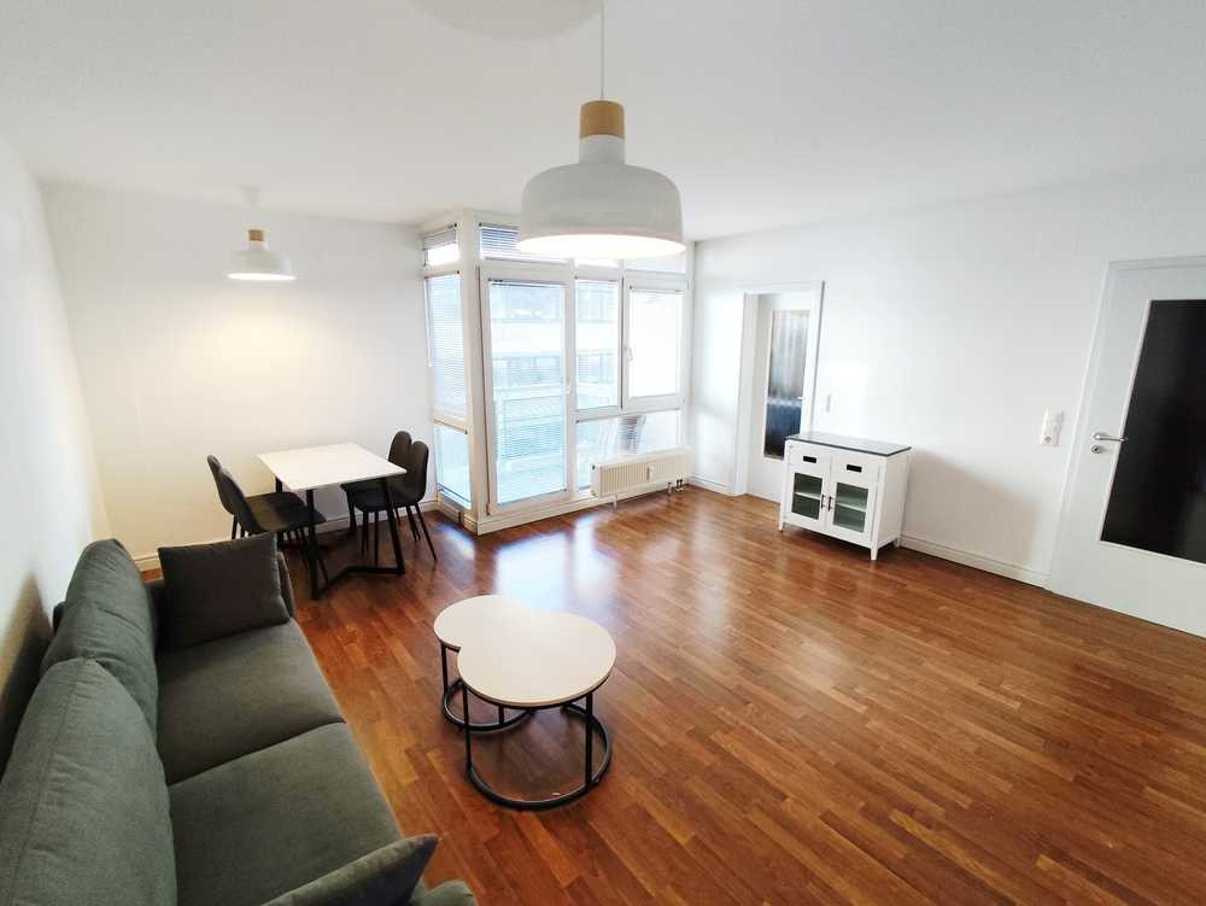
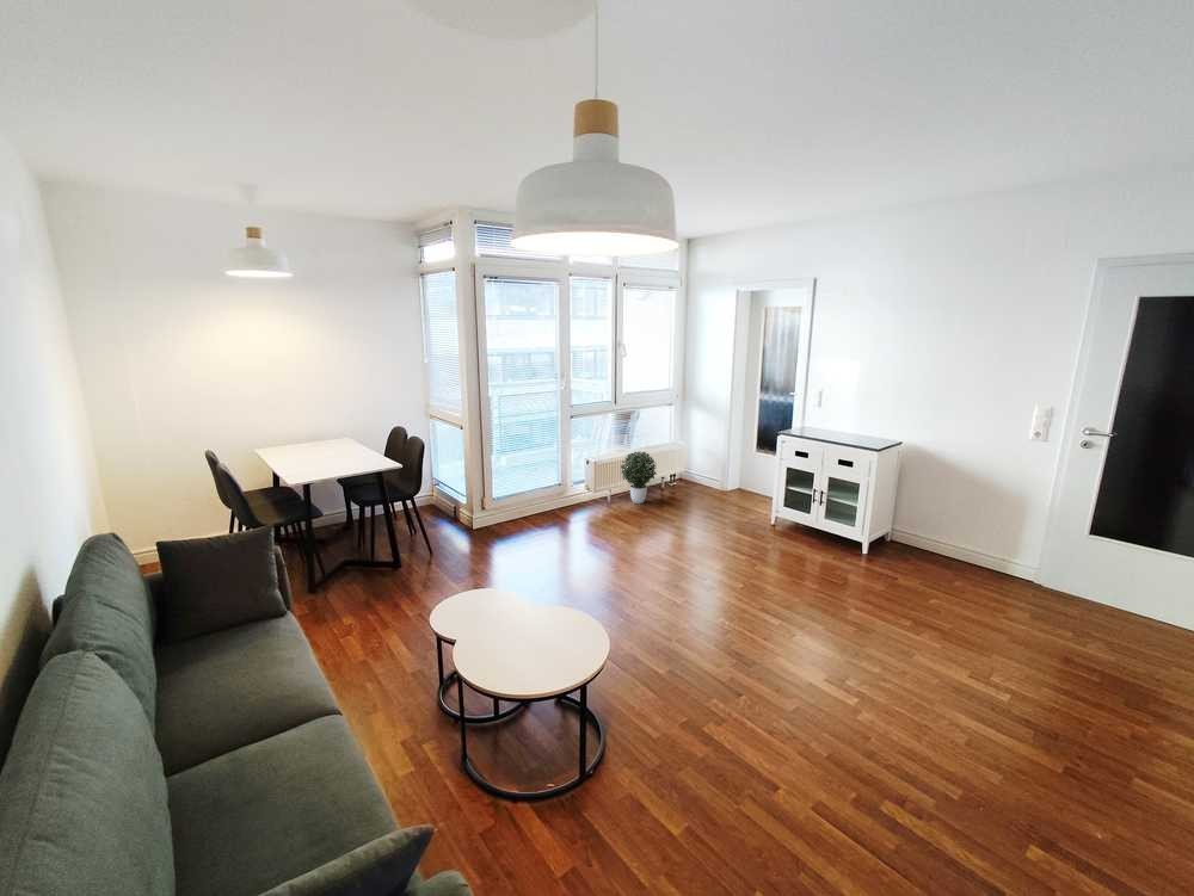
+ potted plant (639, 476)
